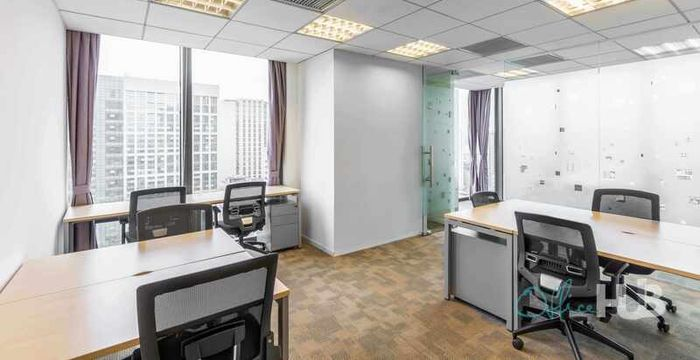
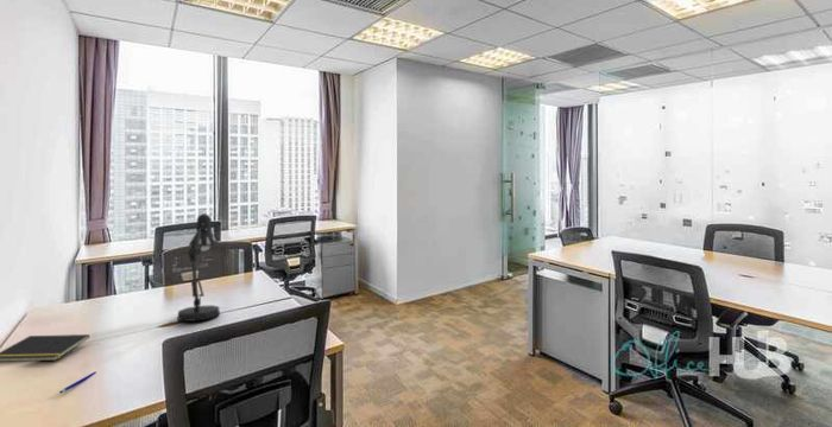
+ notepad (42, 346)
+ pen (78, 382)
+ desk lamp (195, 267)
